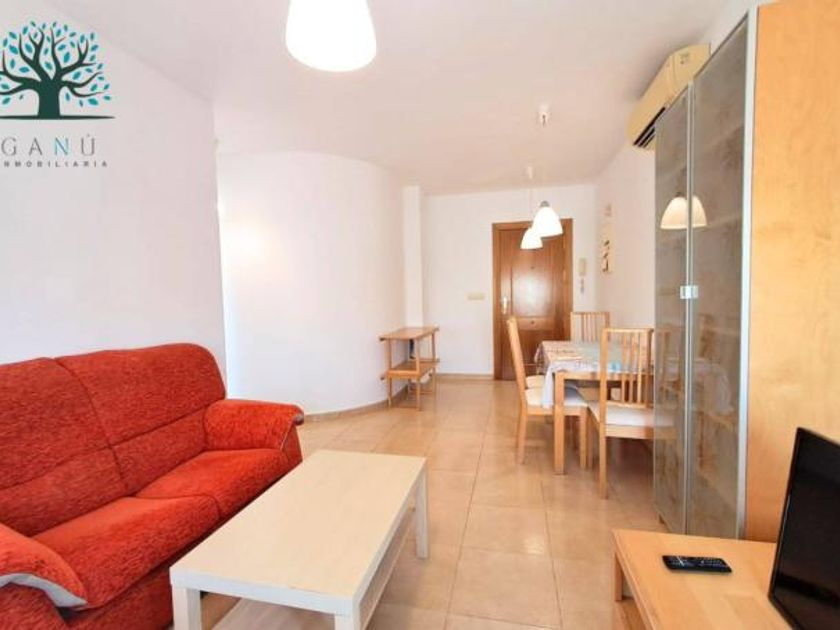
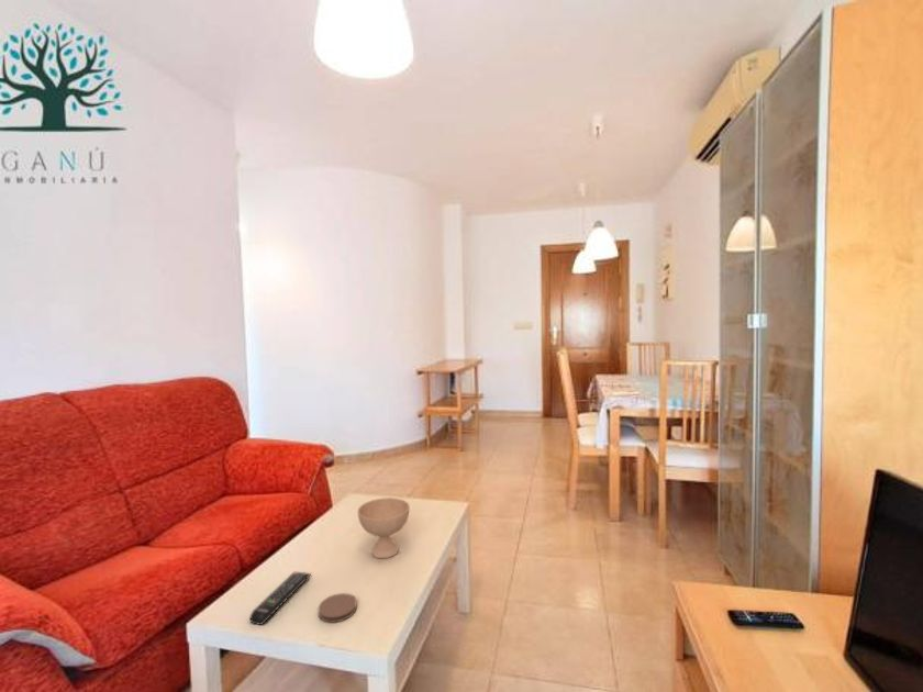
+ bowl (383, 529)
+ coaster (337, 606)
+ remote control (282, 594)
